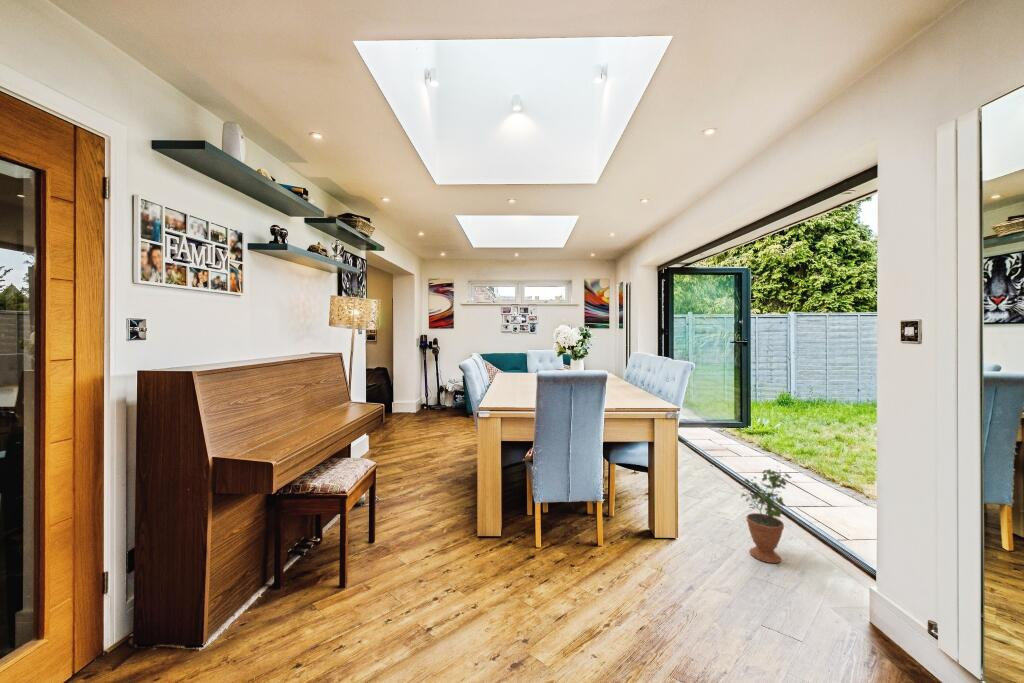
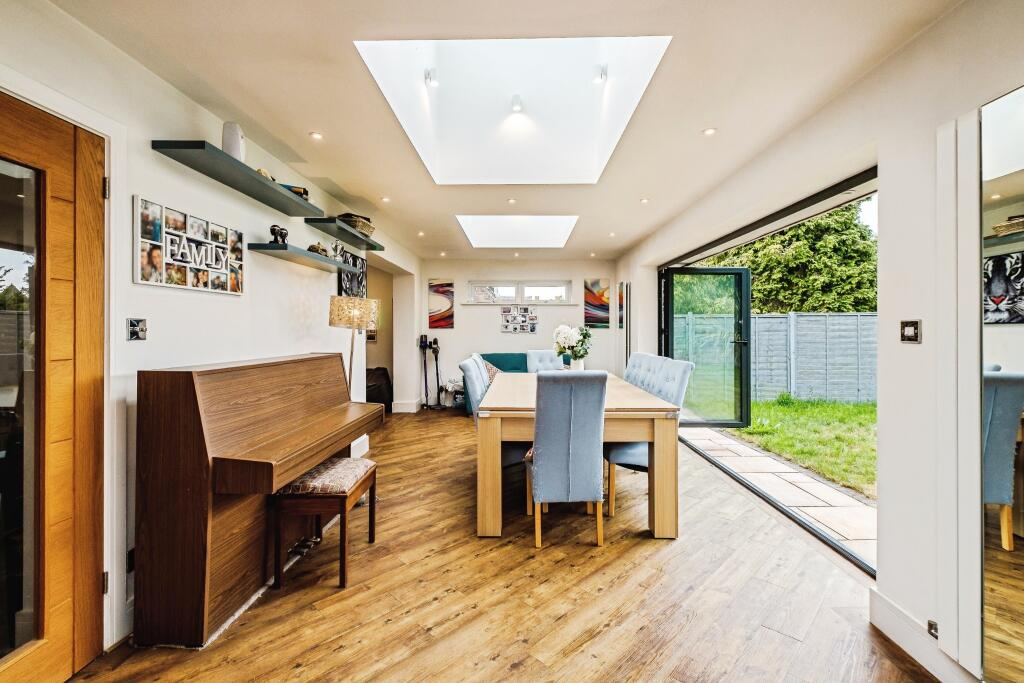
- potted plant (766, 509)
